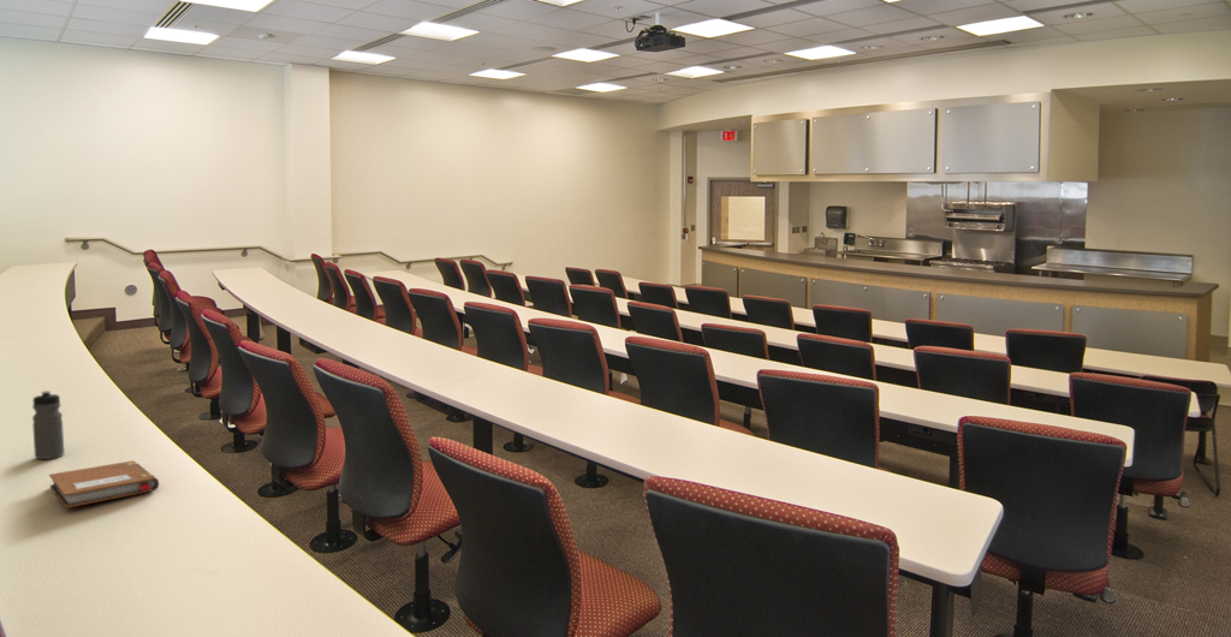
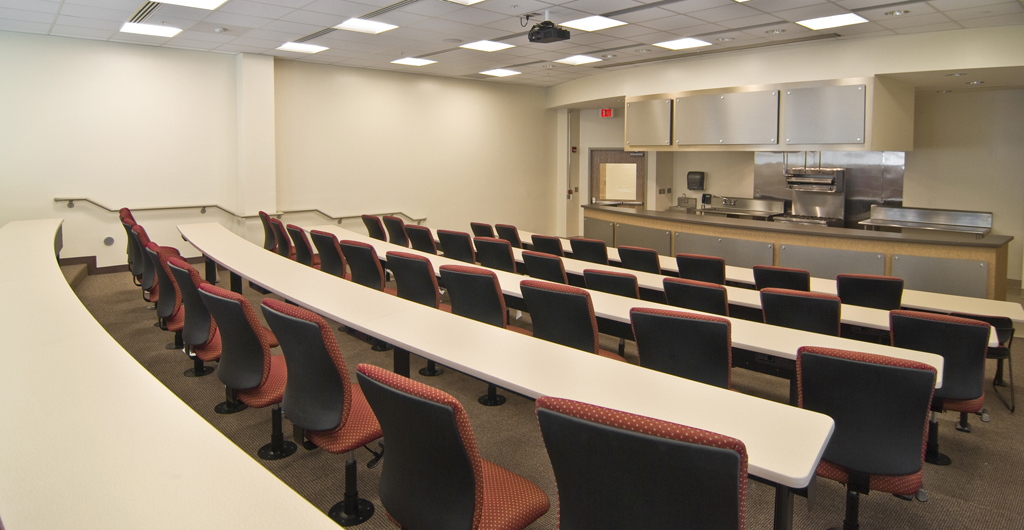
- water bottle (47, 423)
- notebook (105, 482)
